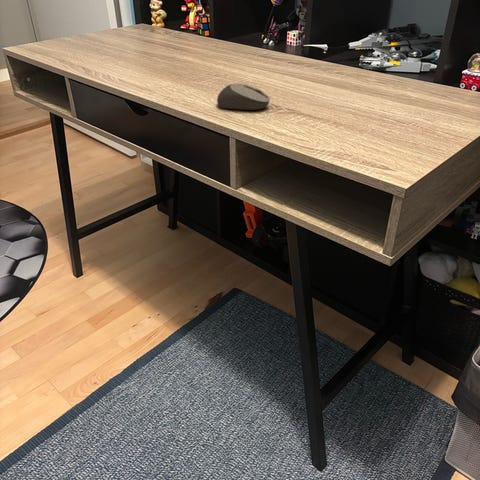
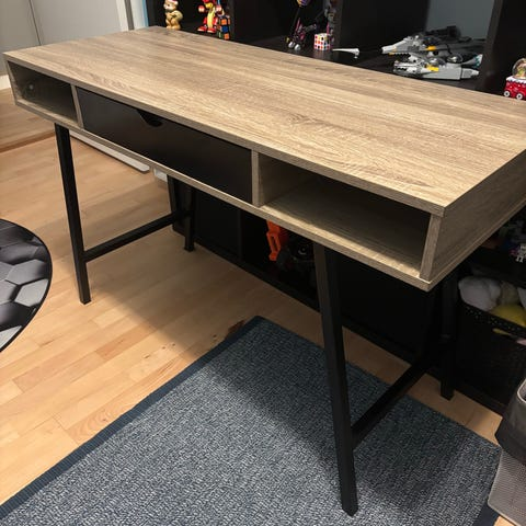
- computer mouse (243, 95)
